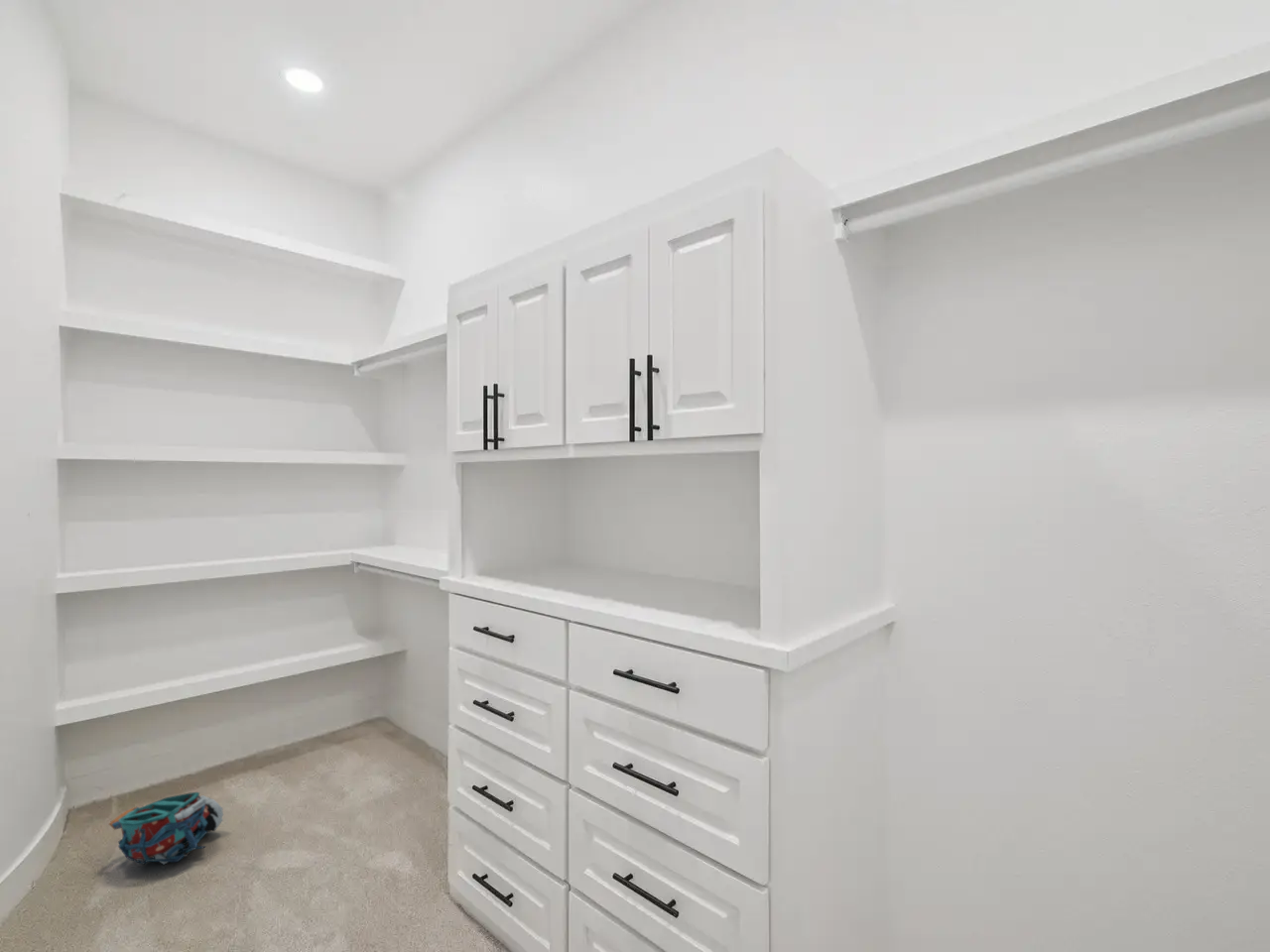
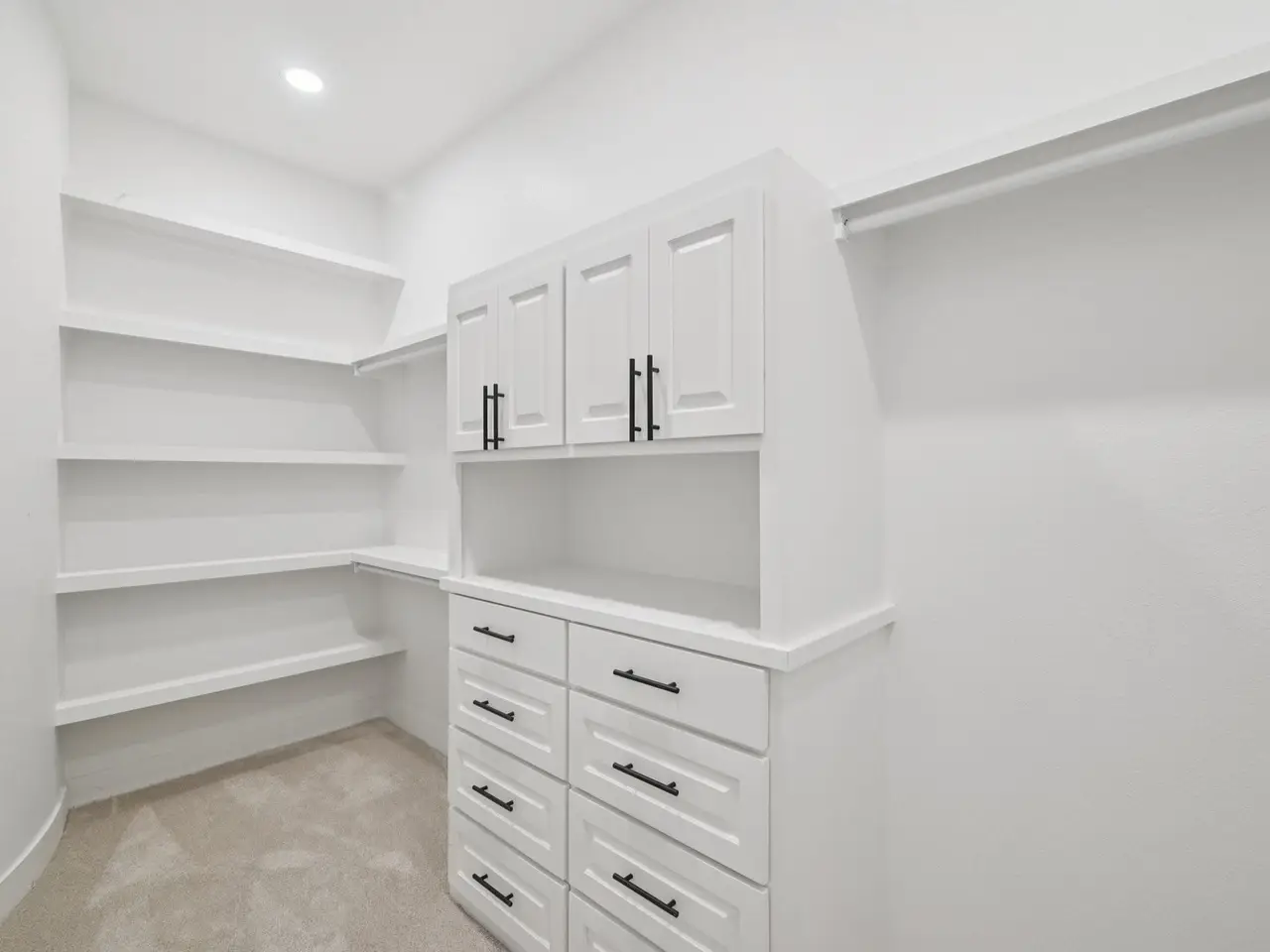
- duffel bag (171, 827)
